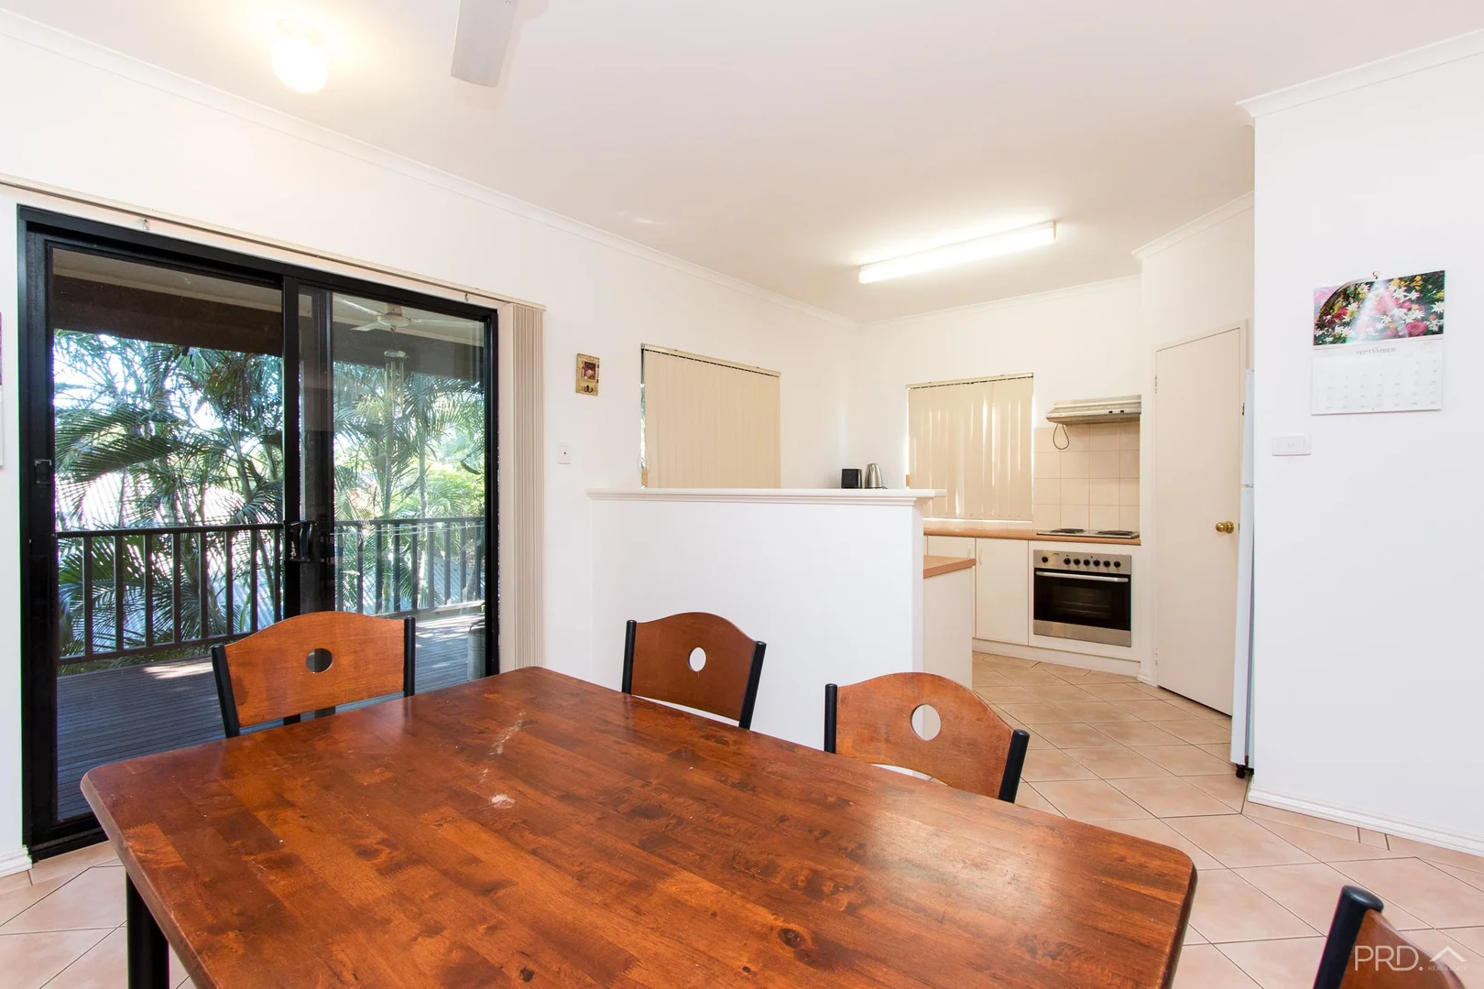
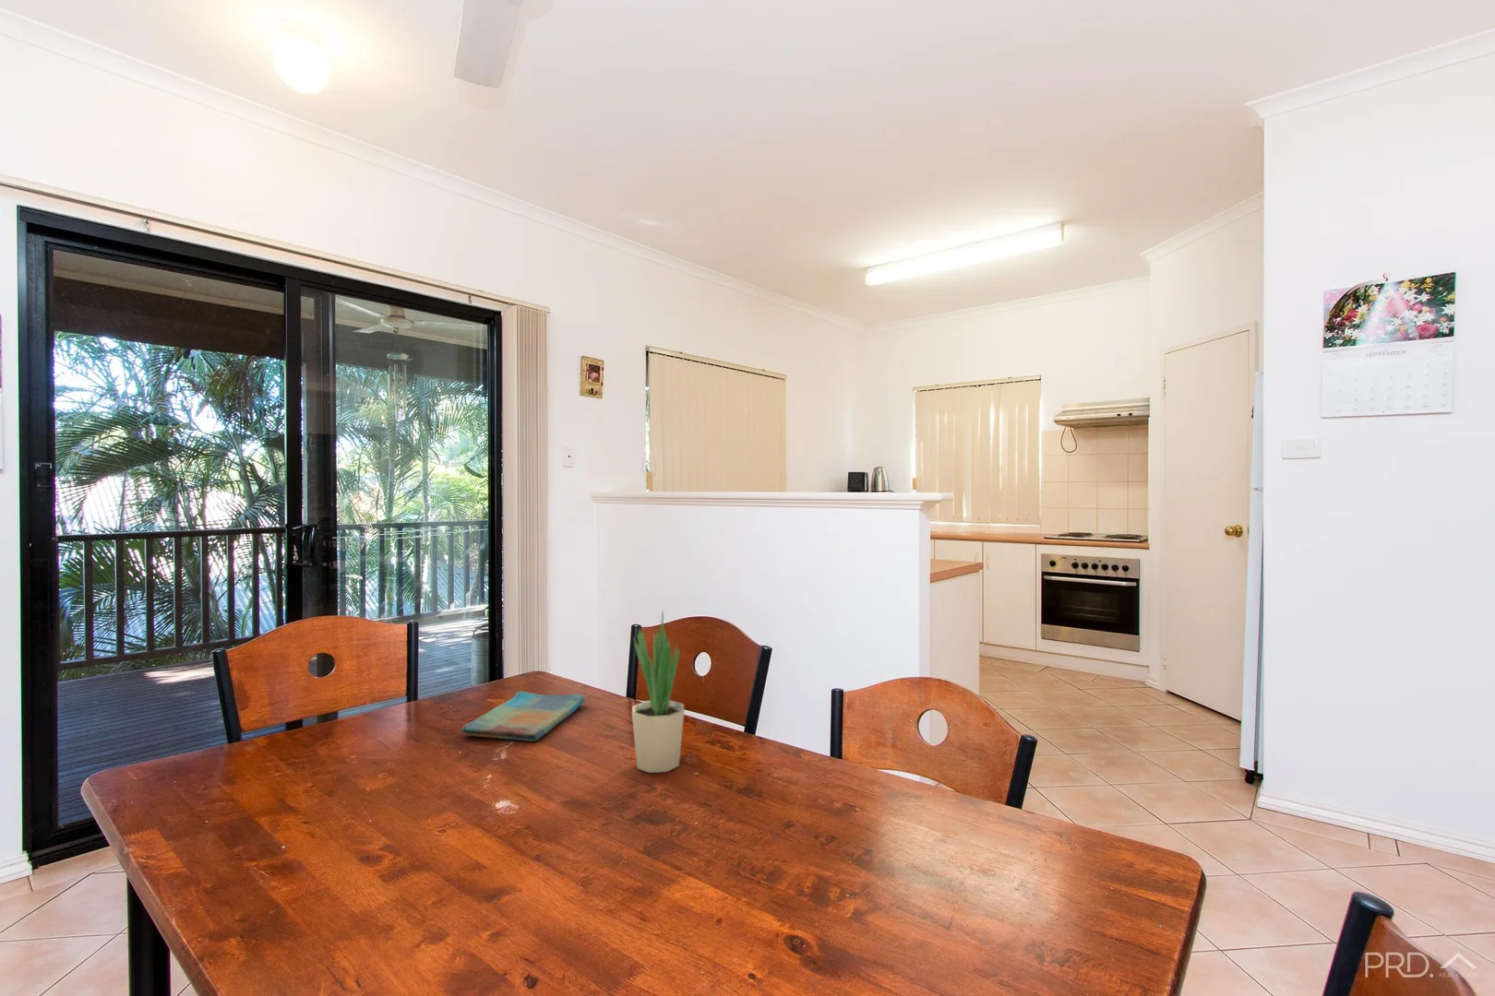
+ potted plant (656, 685)
+ dish towel (527, 714)
